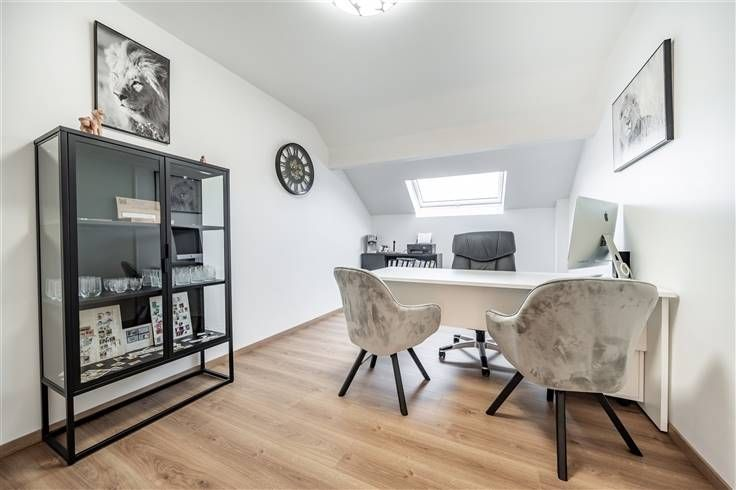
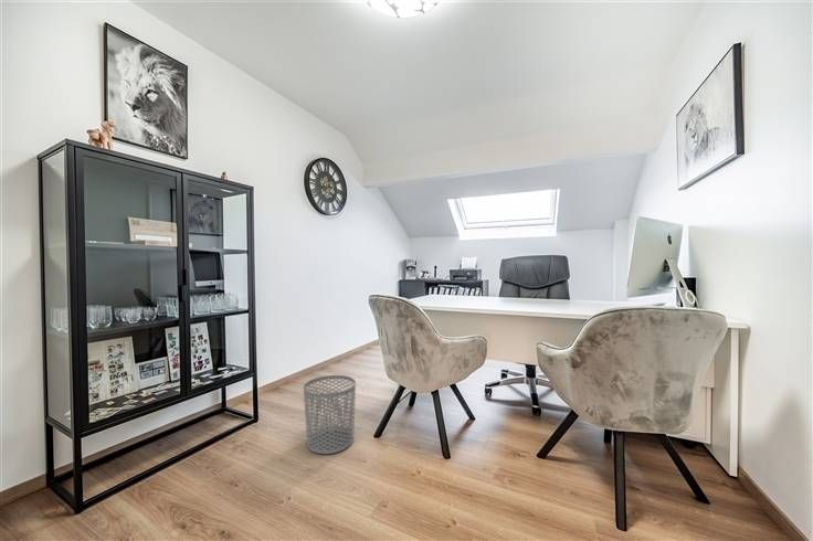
+ waste bin (330, 412)
